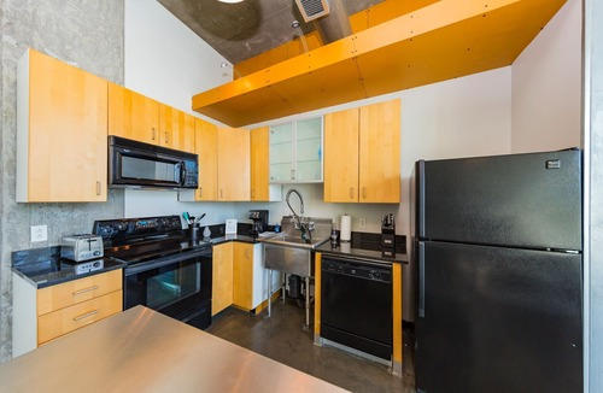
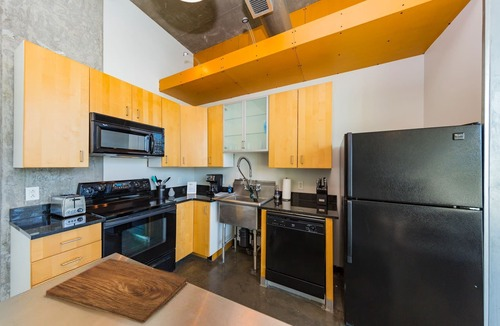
+ cutting board (122, 284)
